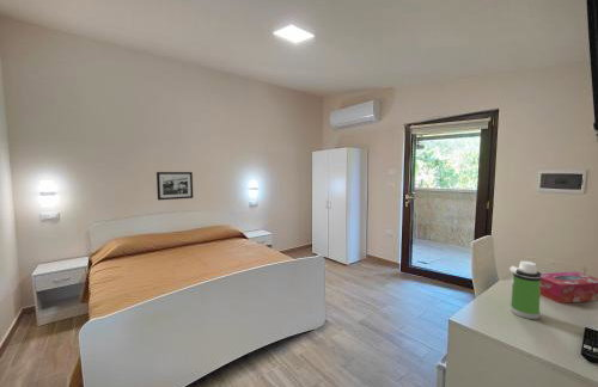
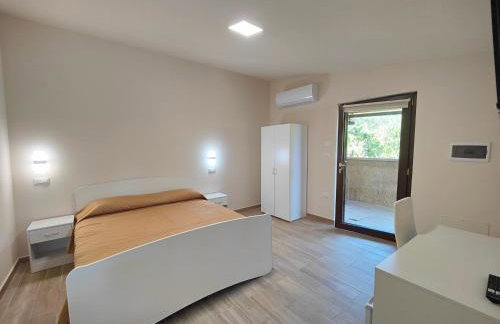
- picture frame (175, 185)
- water bottle (525, 288)
- tissue box (568, 285)
